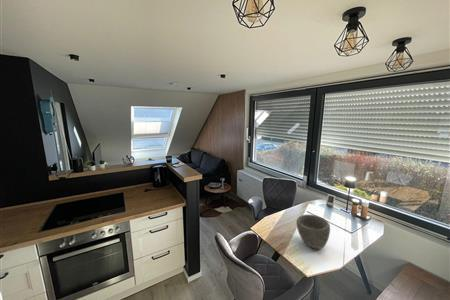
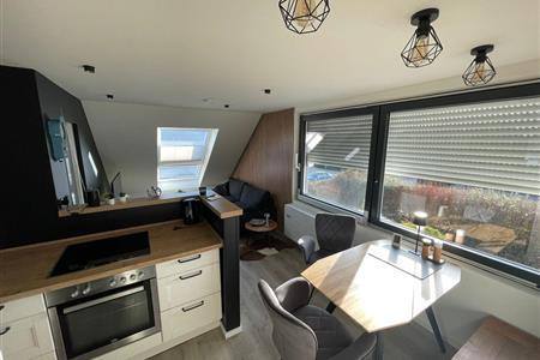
- bowl (312, 232)
